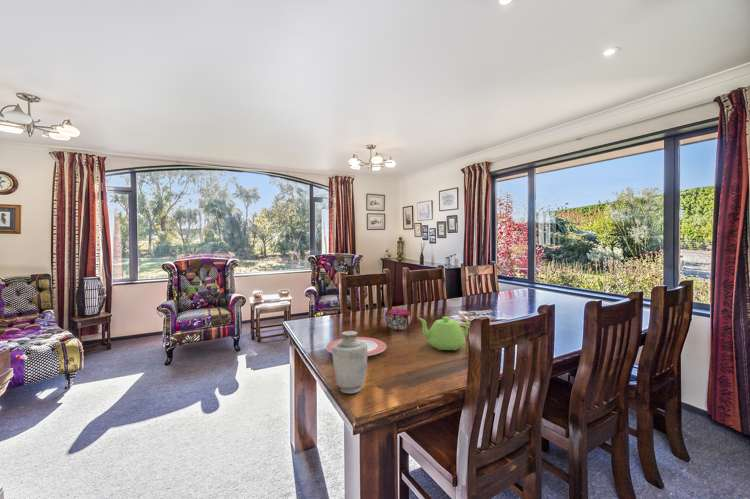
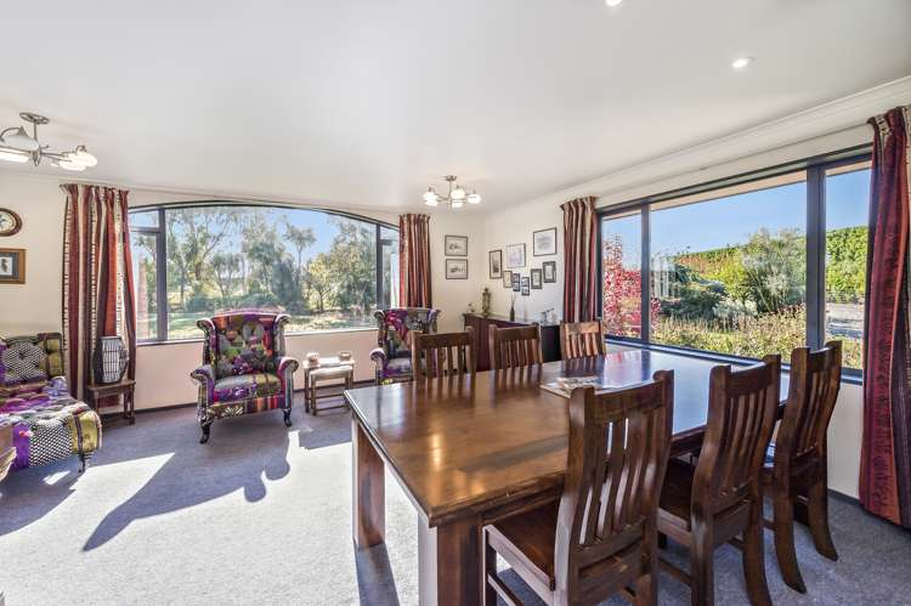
- plate (359, 340)
- vase (350, 360)
- teapot (444, 332)
- decorative bowl (398, 320)
